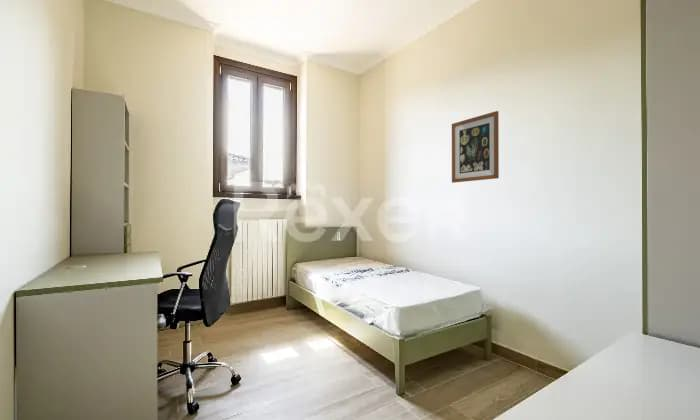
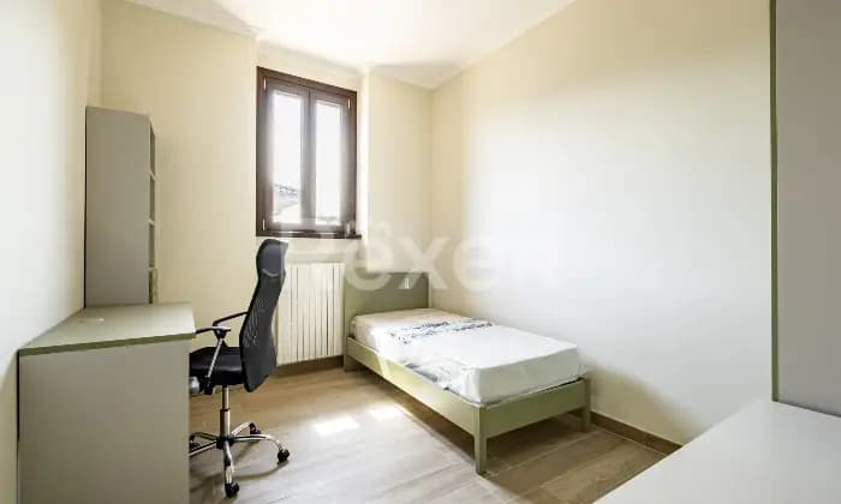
- wall art (473, 149)
